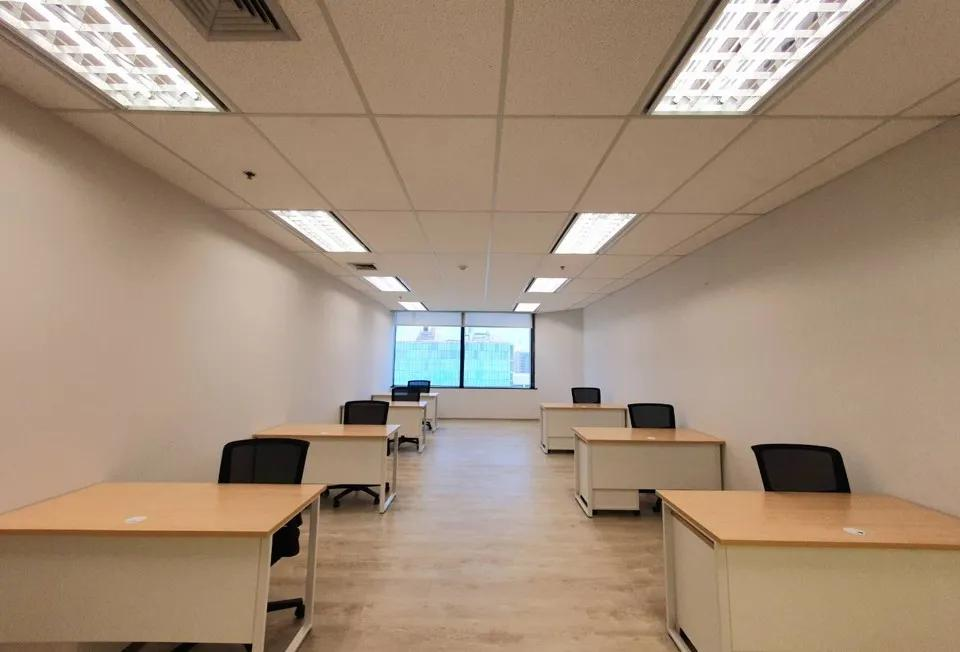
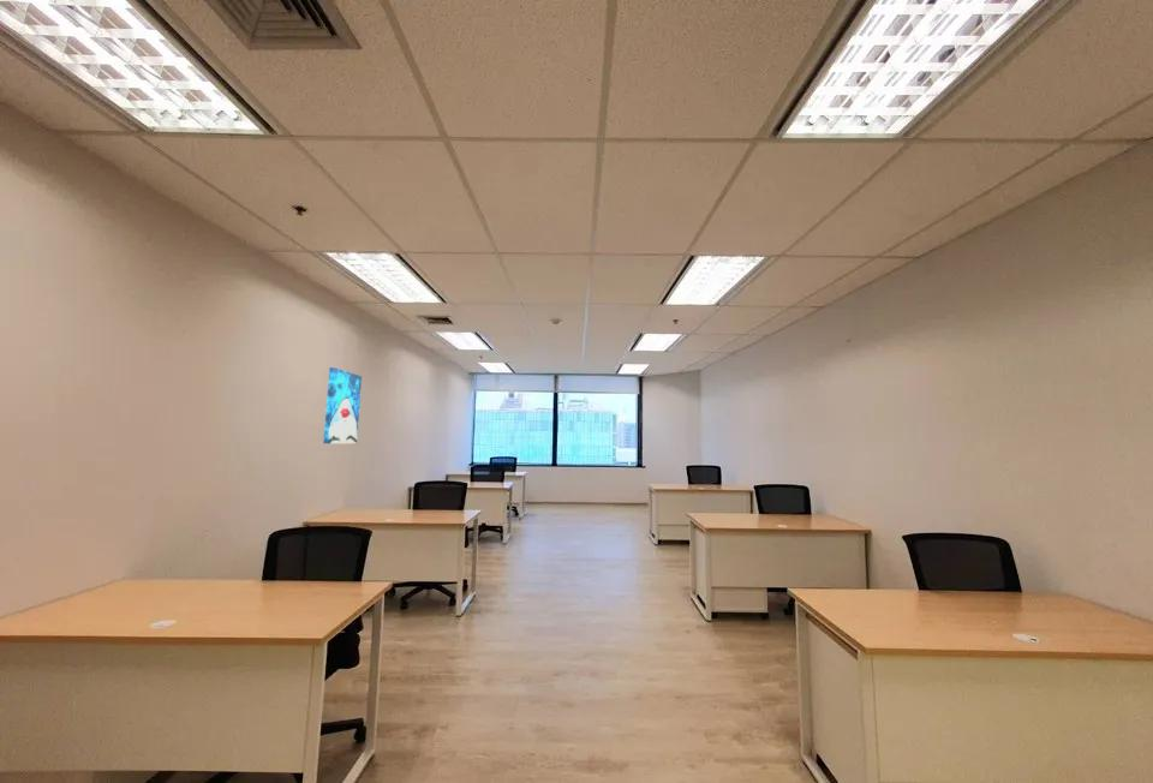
+ wall art (343, 407)
